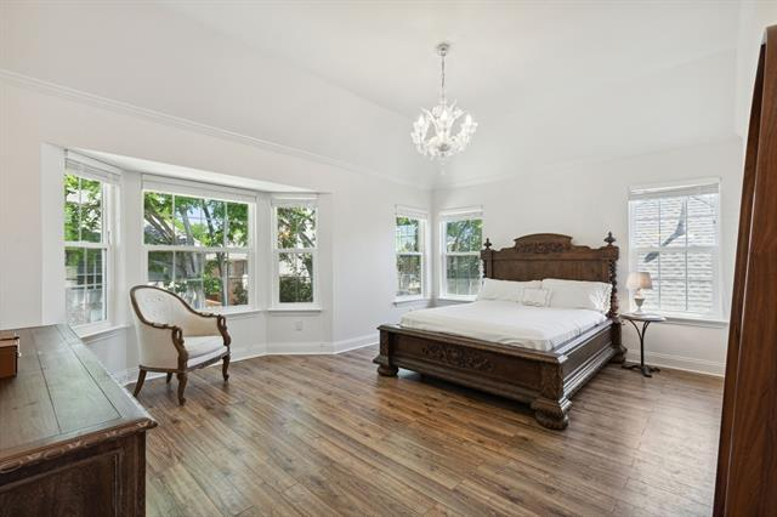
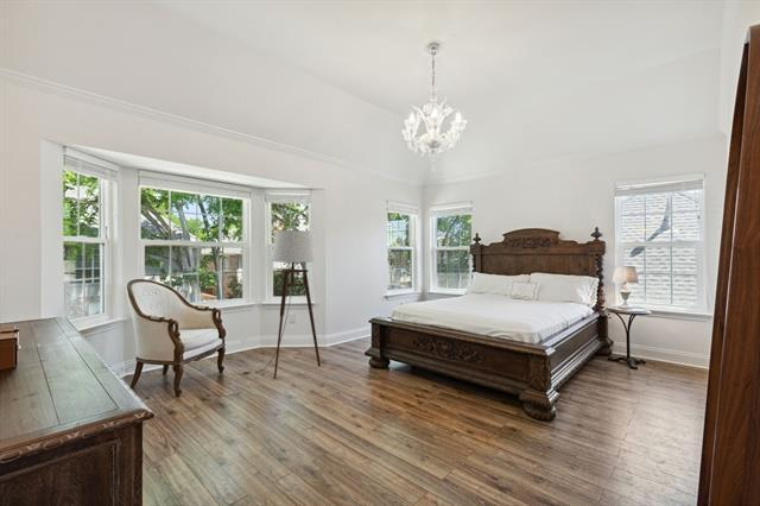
+ floor lamp (281, 299)
